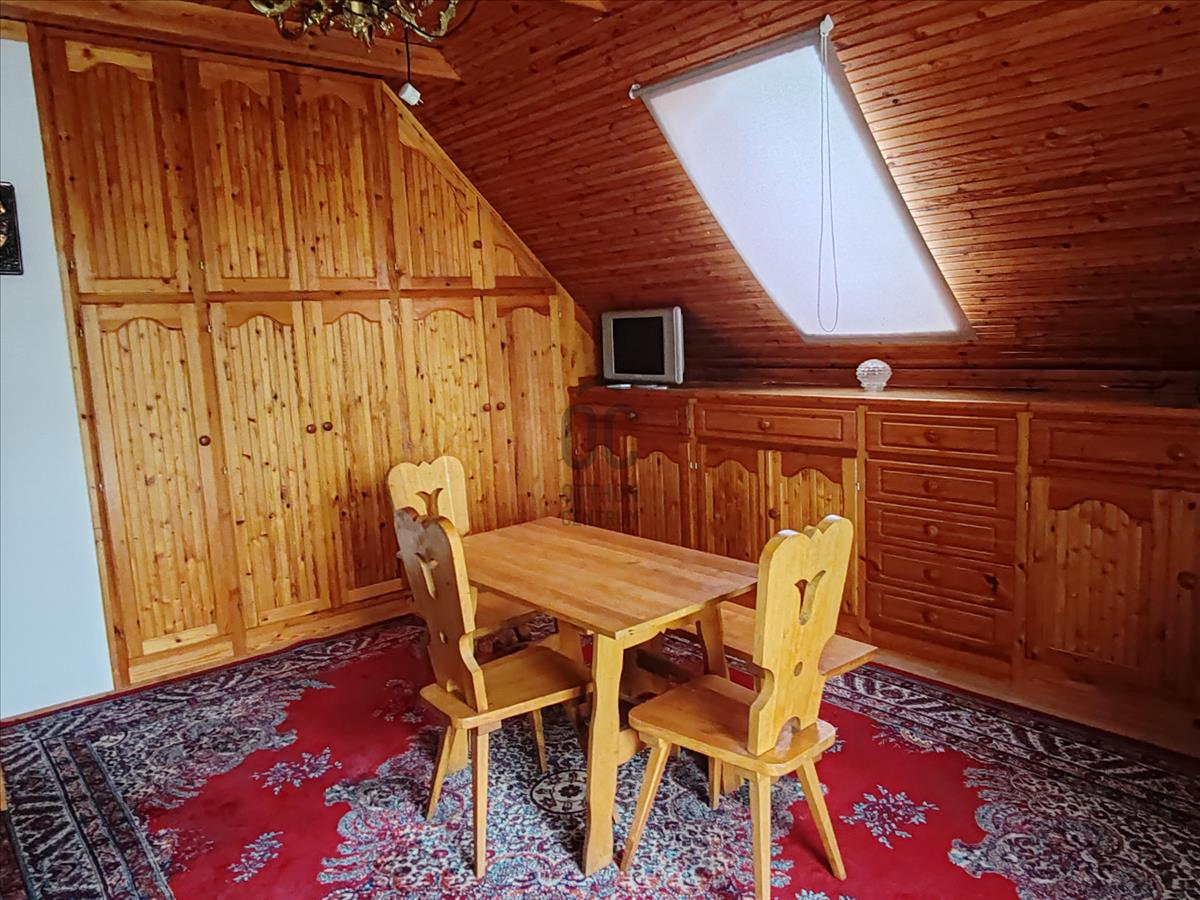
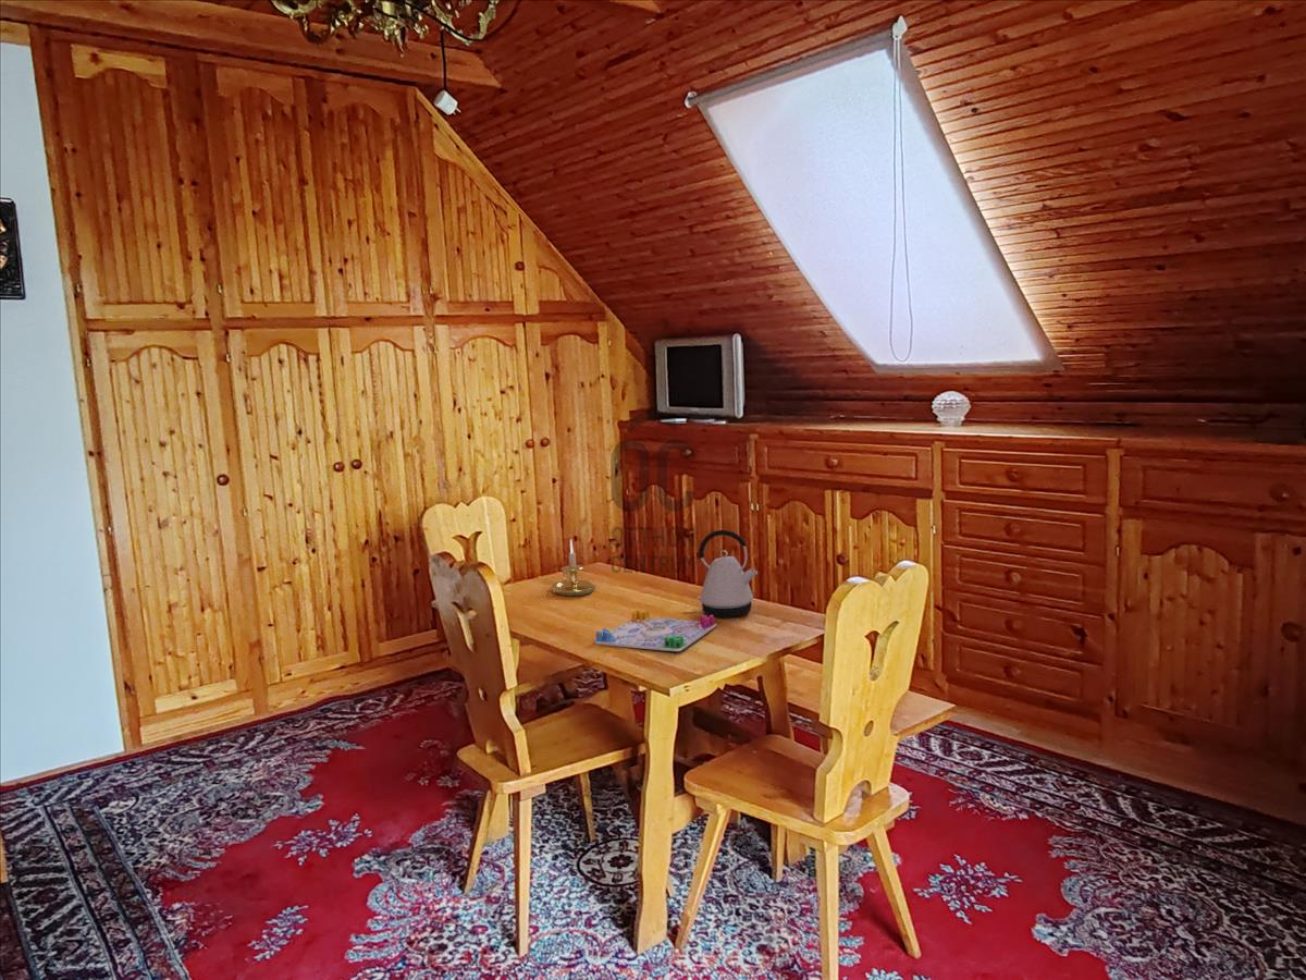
+ board game (656, 628)
+ candle holder (570, 564)
+ kettle (726, 571)
